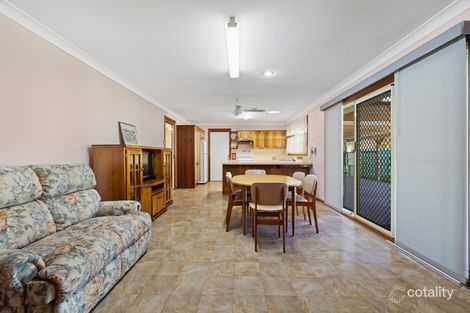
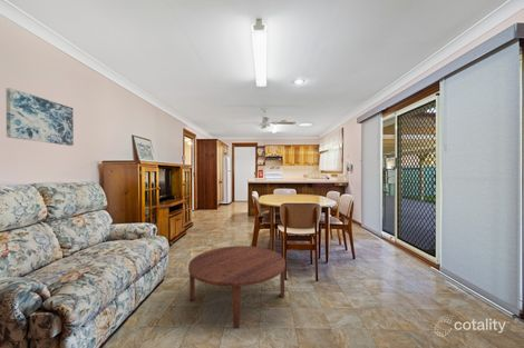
+ wall art (43, 120)
+ coffee table (237, 278)
